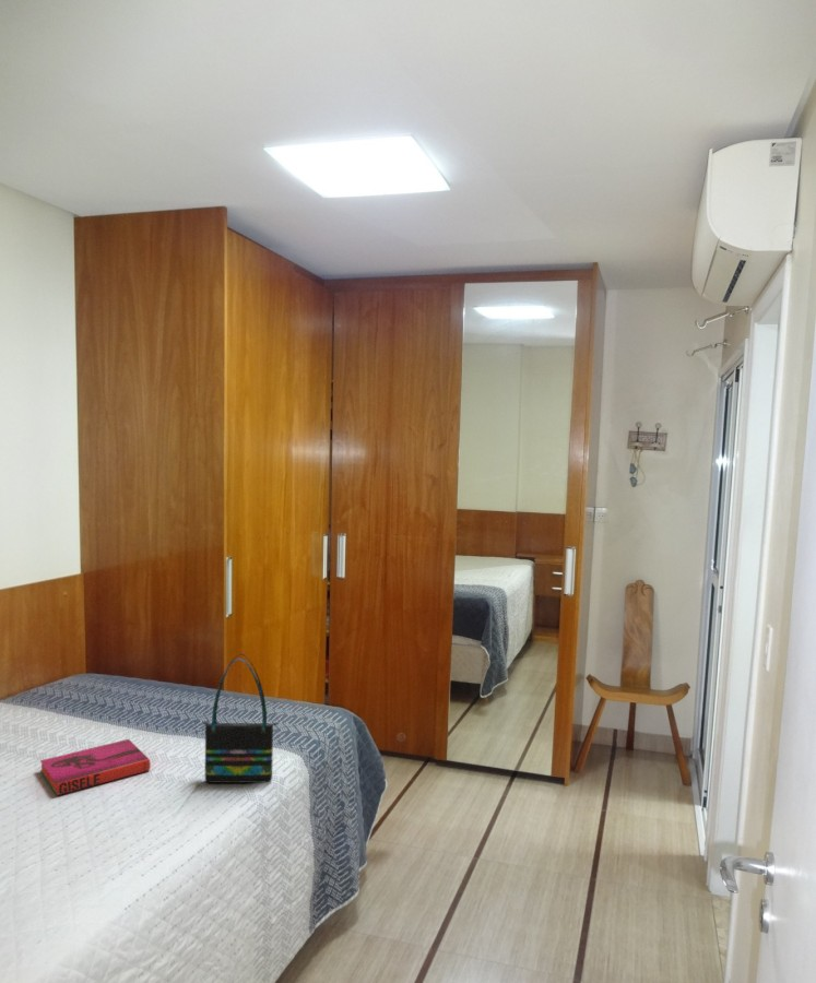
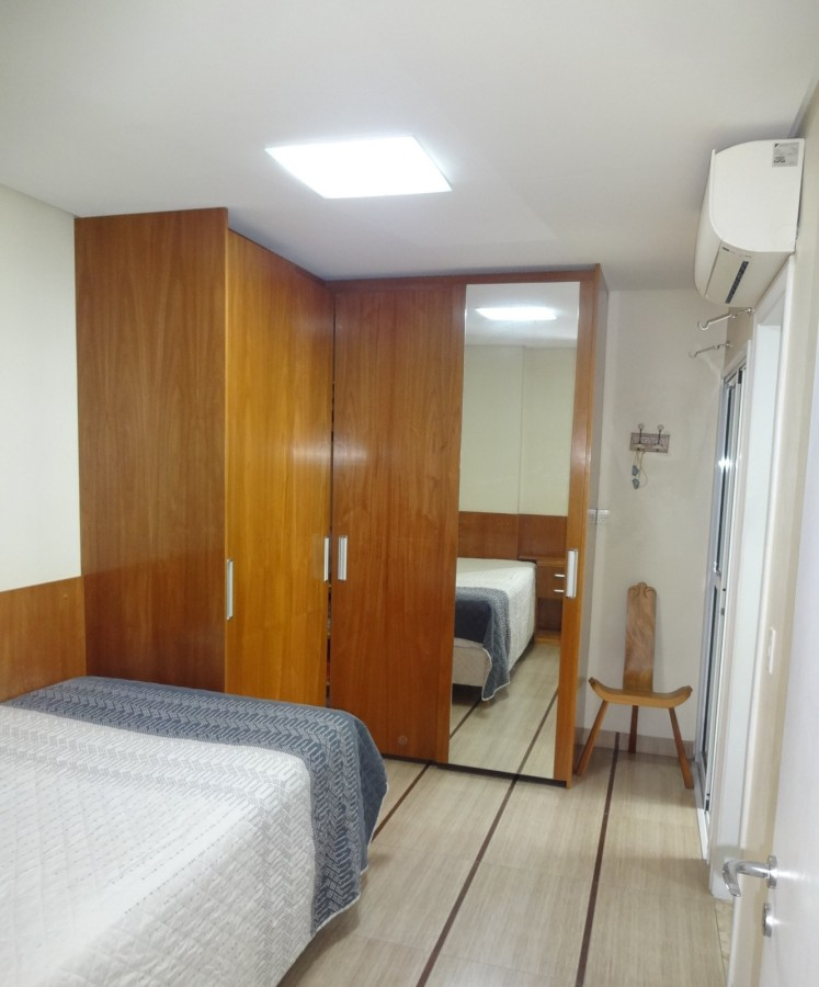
- hardback book (95, 765)
- tote bag (240, 723)
